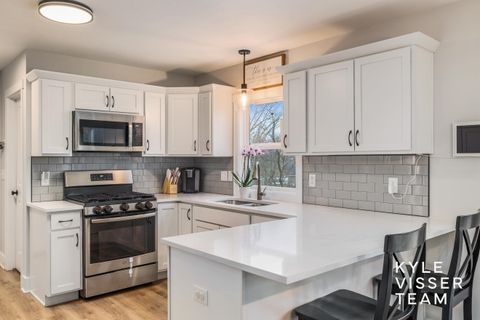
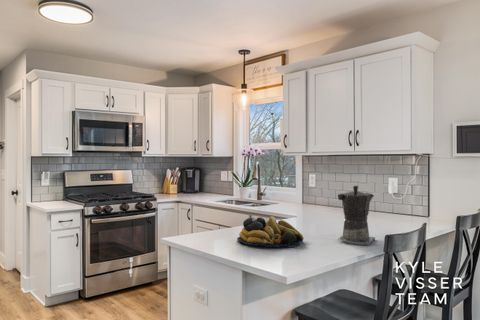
+ fruit bowl (269, 229)
+ coffee maker (355, 213)
